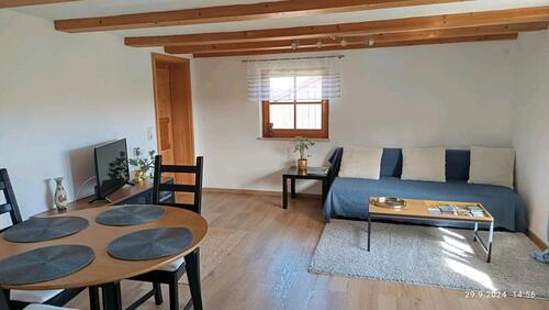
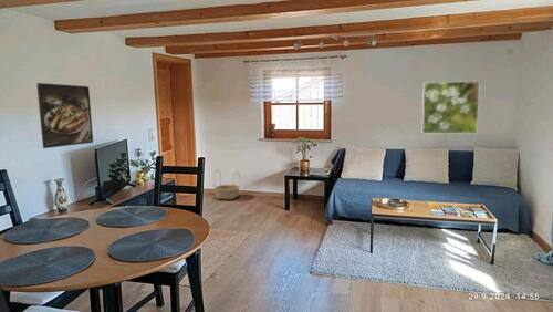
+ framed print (449, 107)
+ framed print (66, 115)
+ basket (227, 185)
